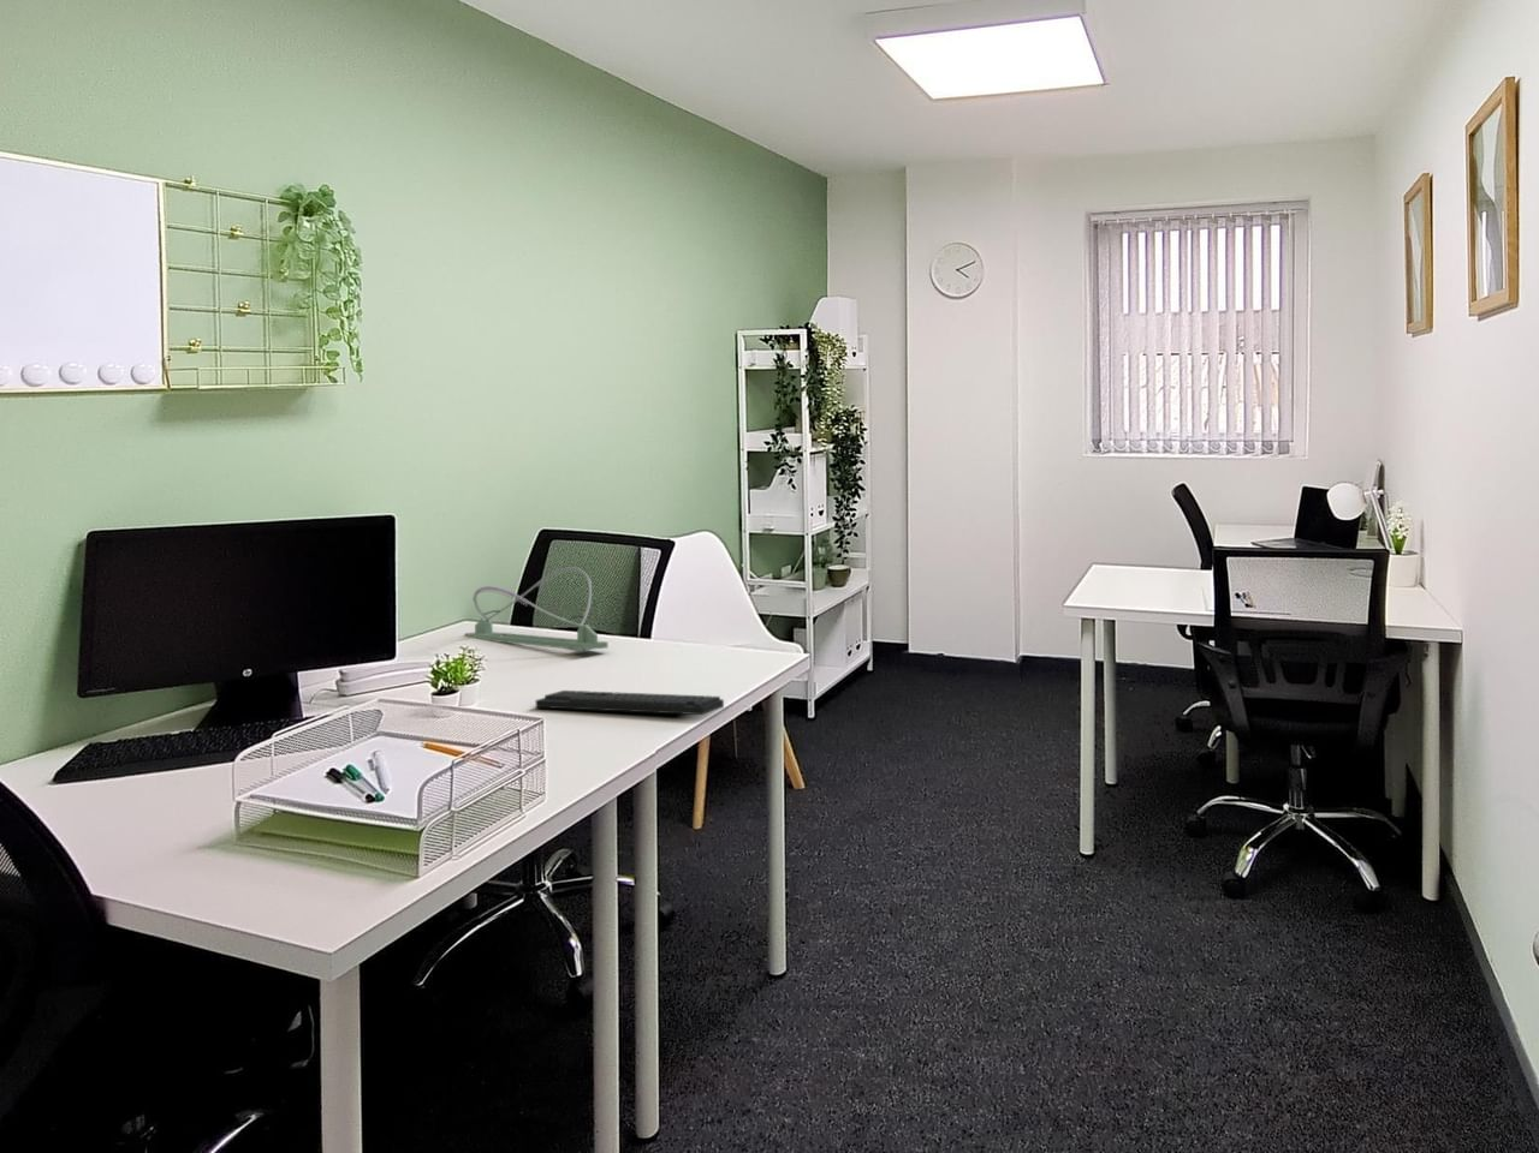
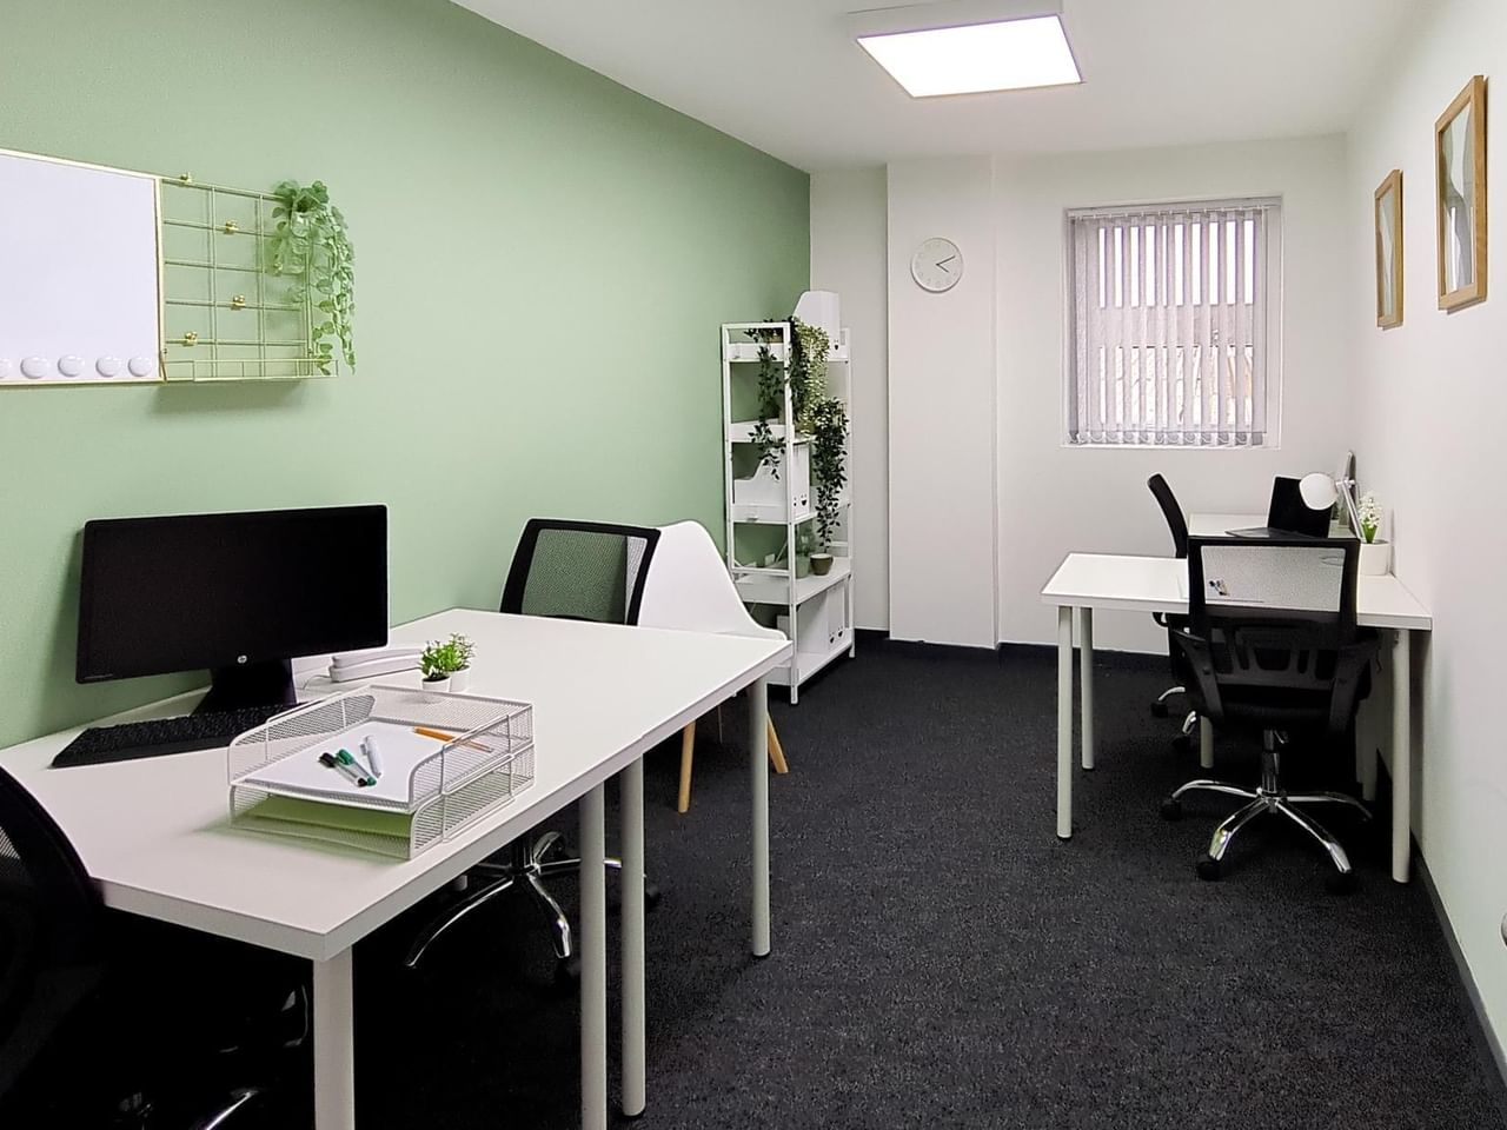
- keyboard (629, 701)
- desk lamp (532, 606)
